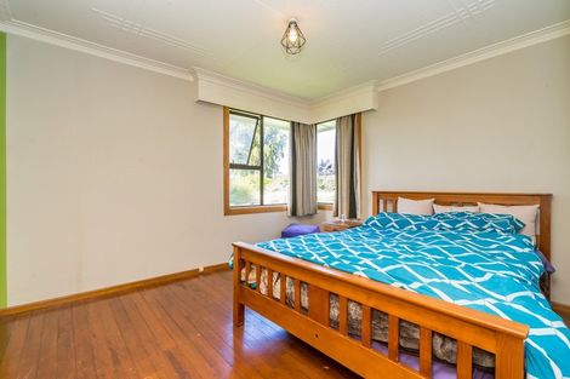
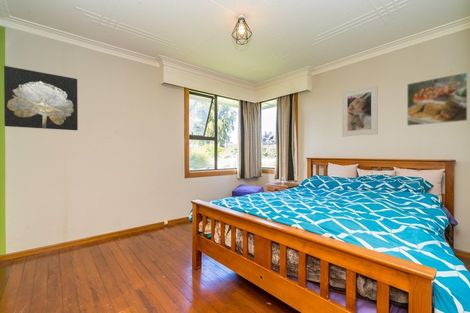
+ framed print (359, 112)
+ wall art (43, 100)
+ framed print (435, 101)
